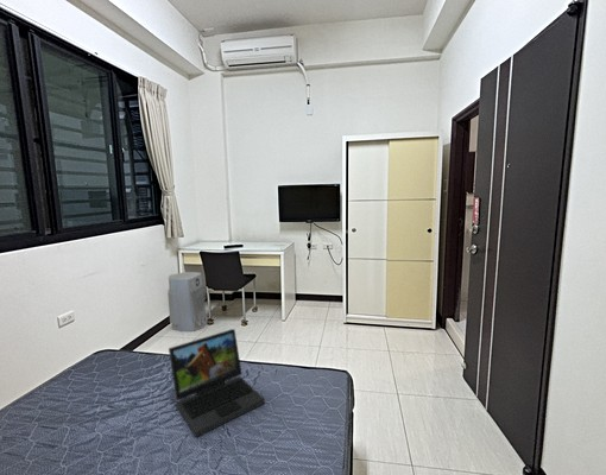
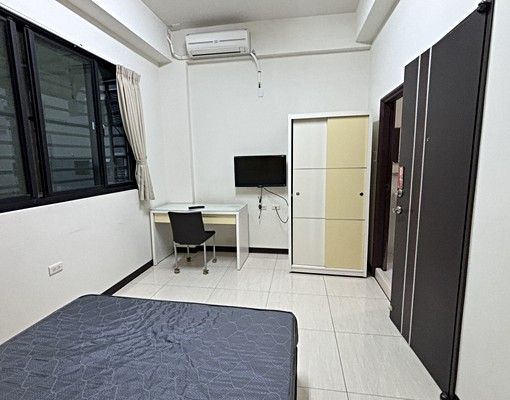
- laptop (216, 374)
- air purifier (185, 300)
